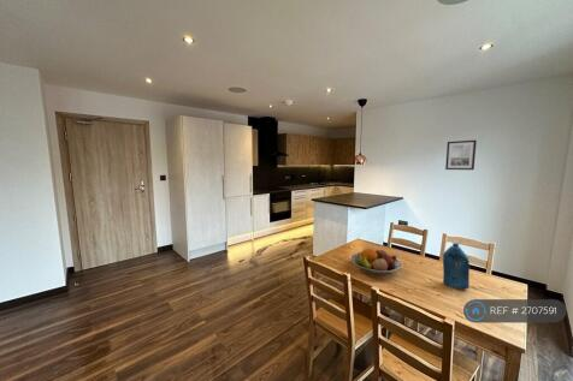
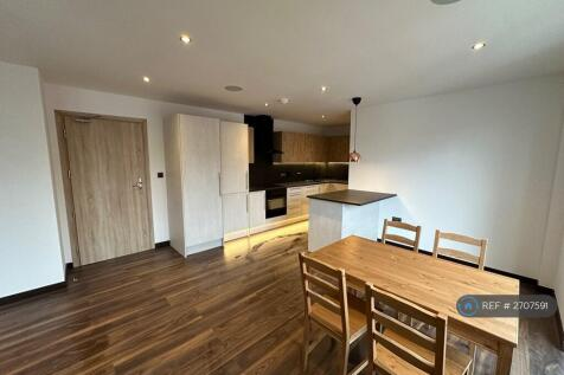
- fruit bowl (374, 258)
- wall art (460, 155)
- bottle (455, 264)
